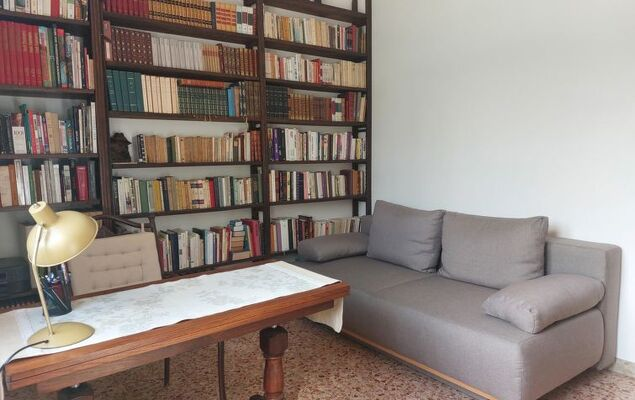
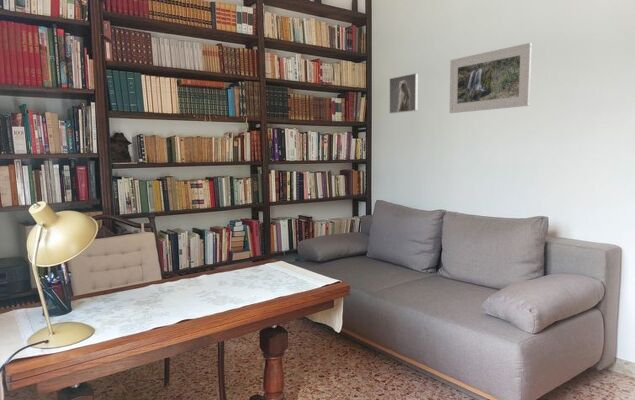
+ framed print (403, 94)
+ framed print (487, 81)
